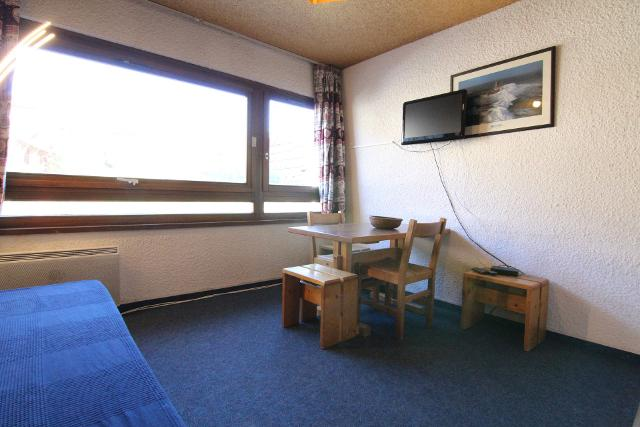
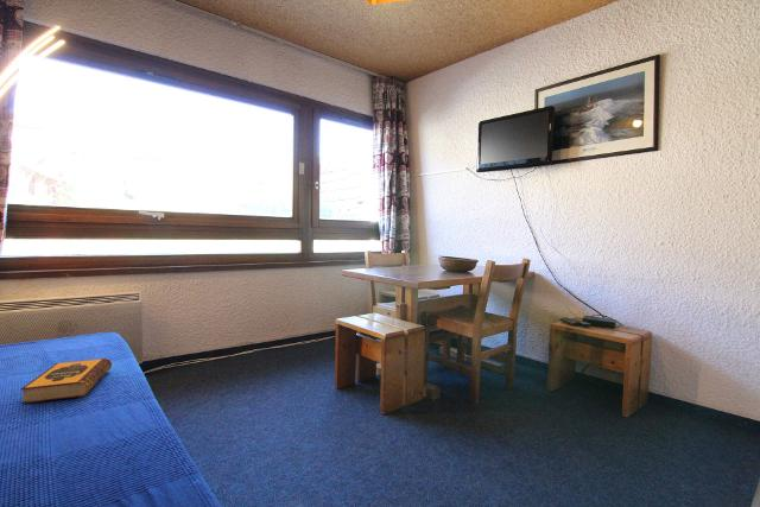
+ hardback book (71, 378)
